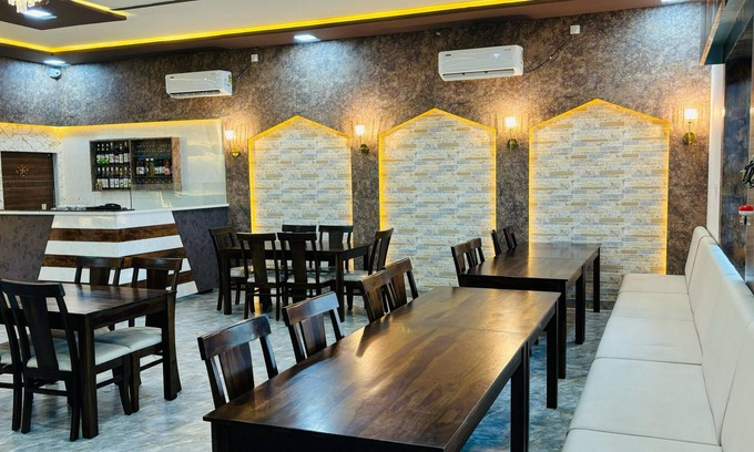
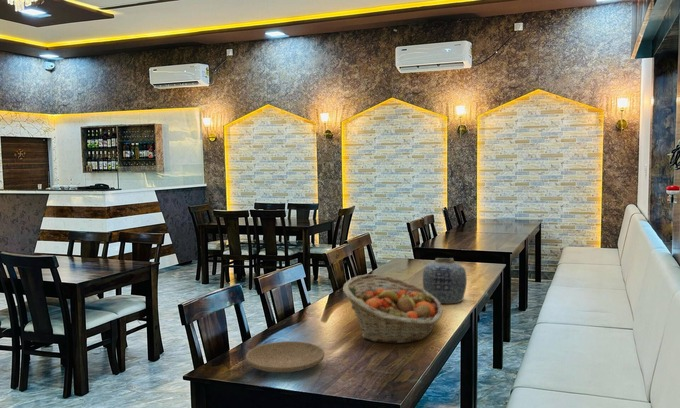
+ fruit basket (393, 306)
+ vase (444, 279)
+ plate (285, 359)
